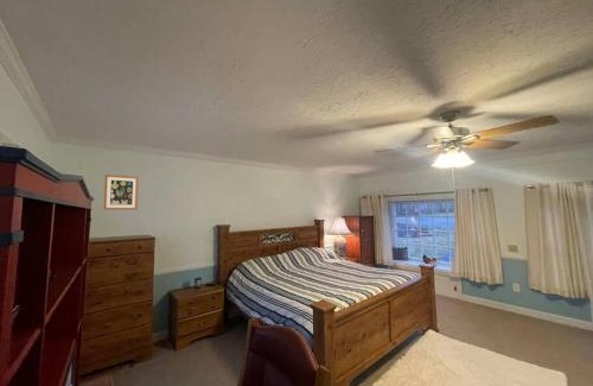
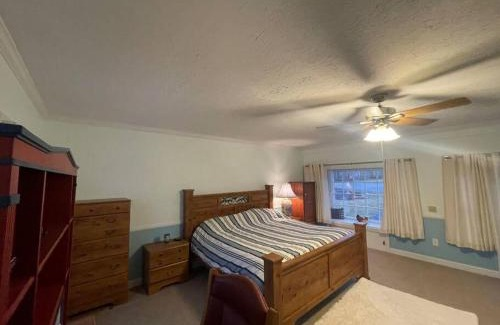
- wall art (121, 192)
